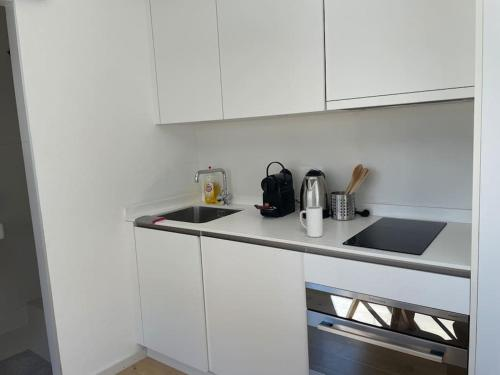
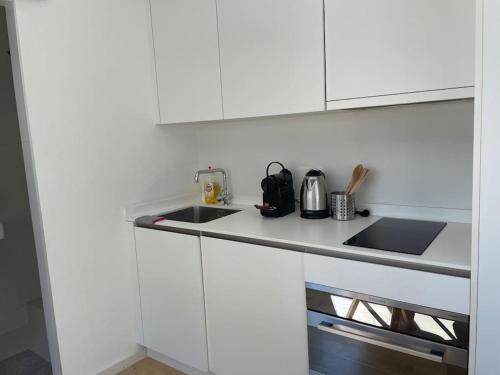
- mug (310, 221)
